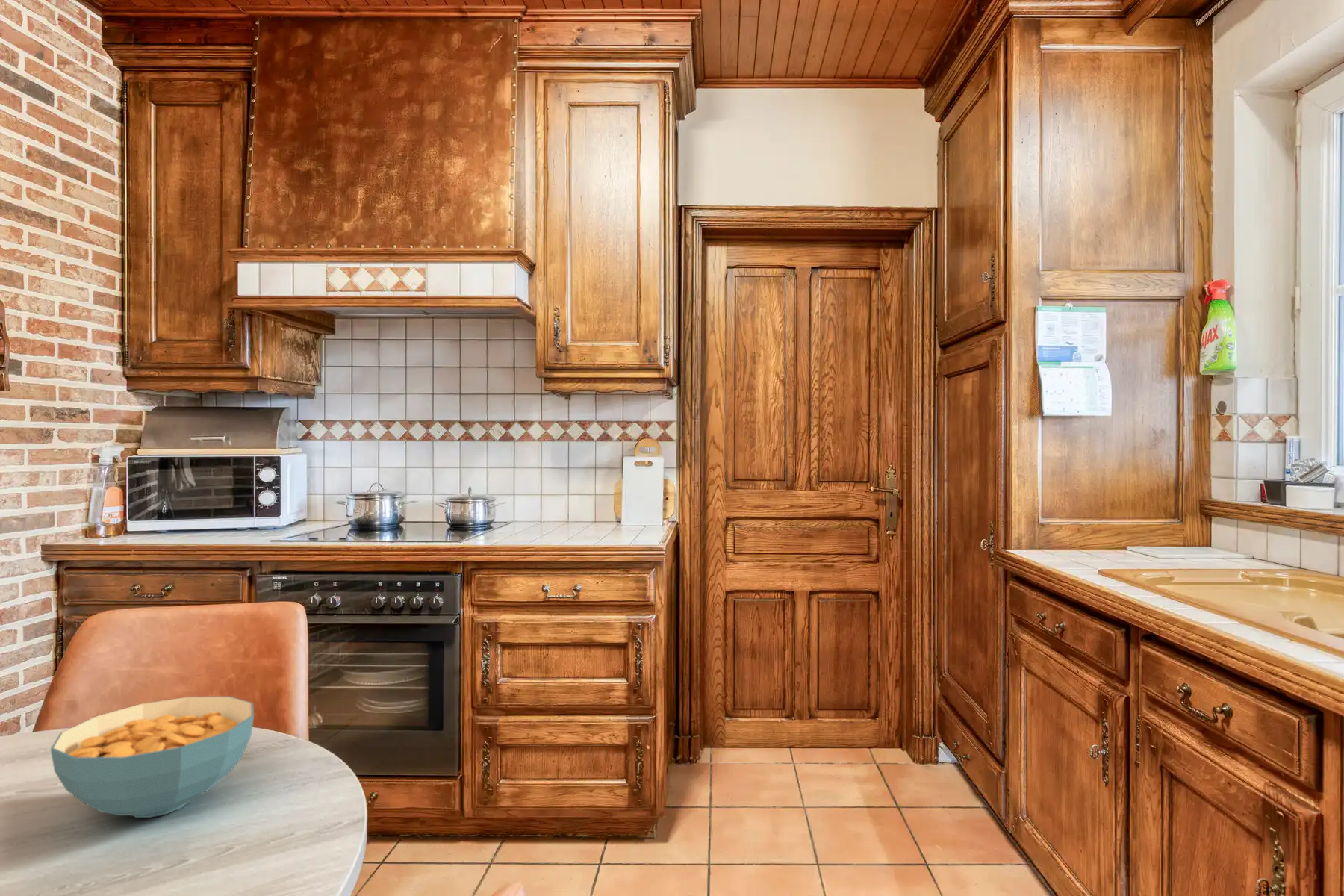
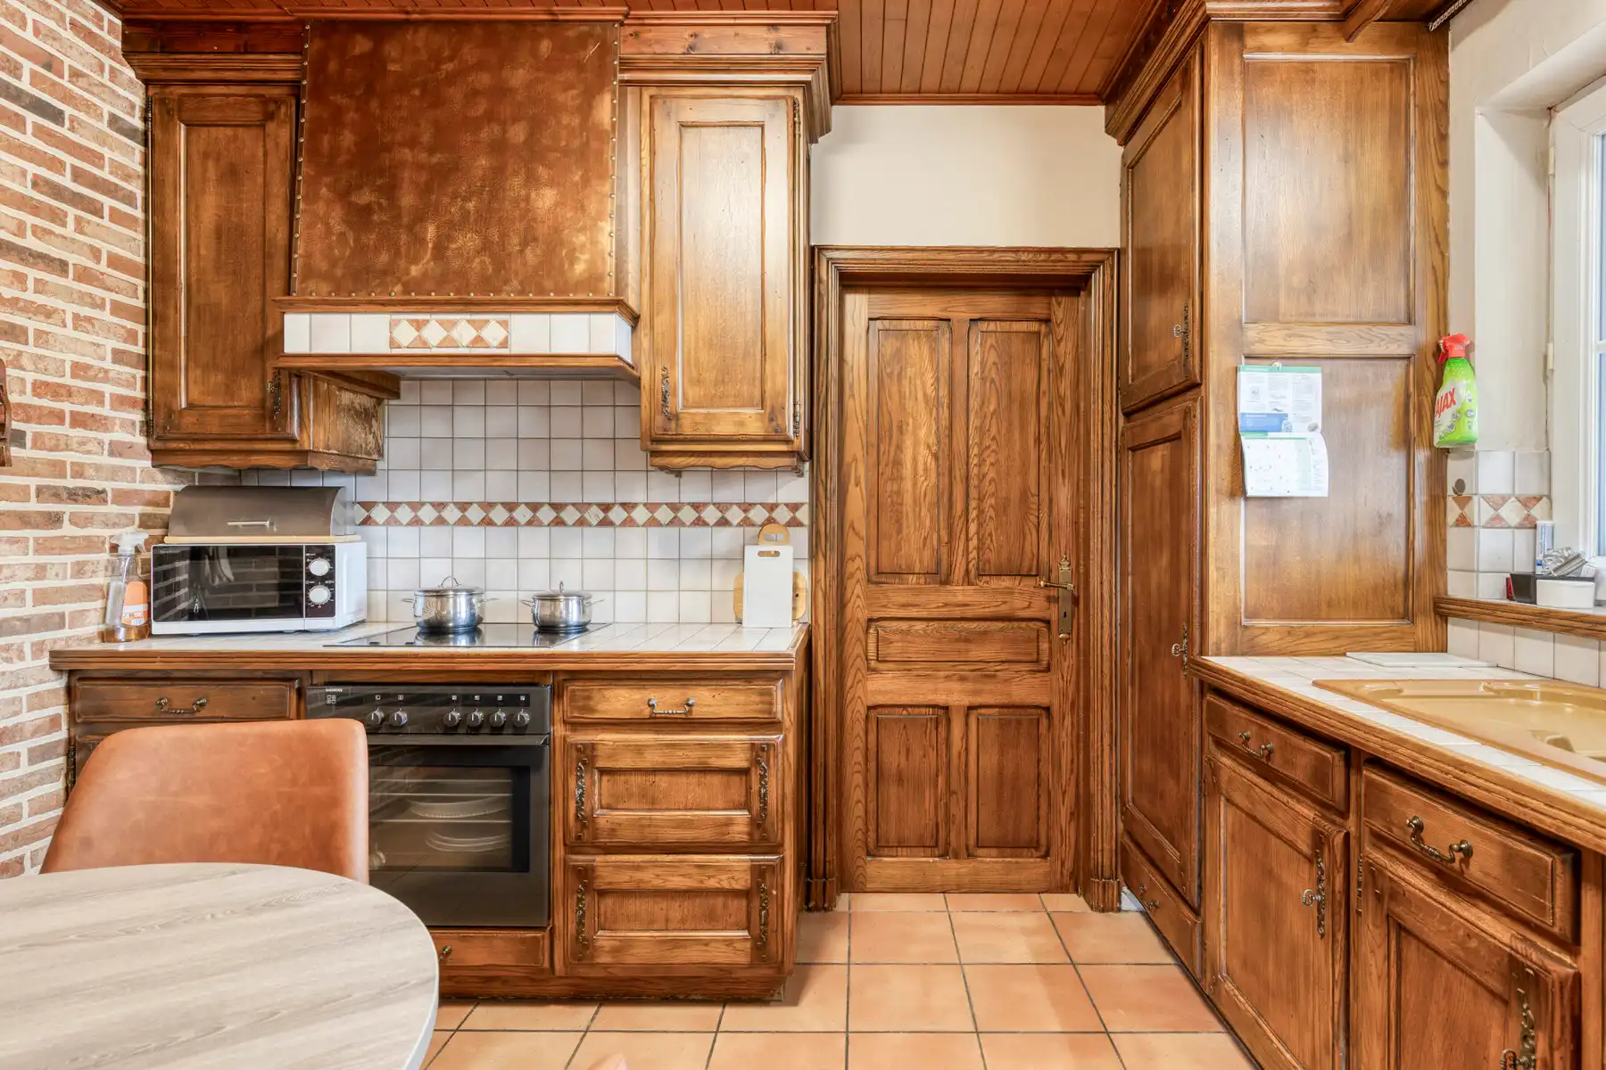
- cereal bowl (160, 765)
